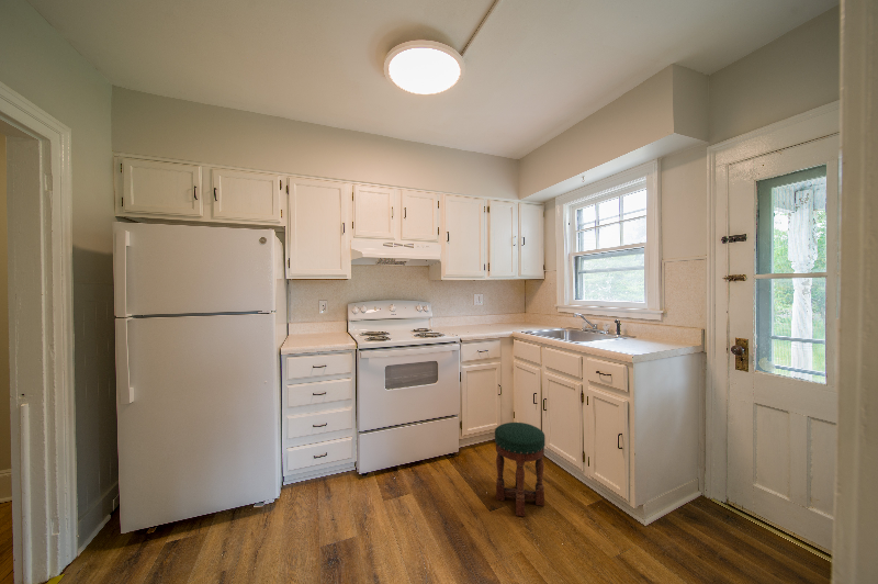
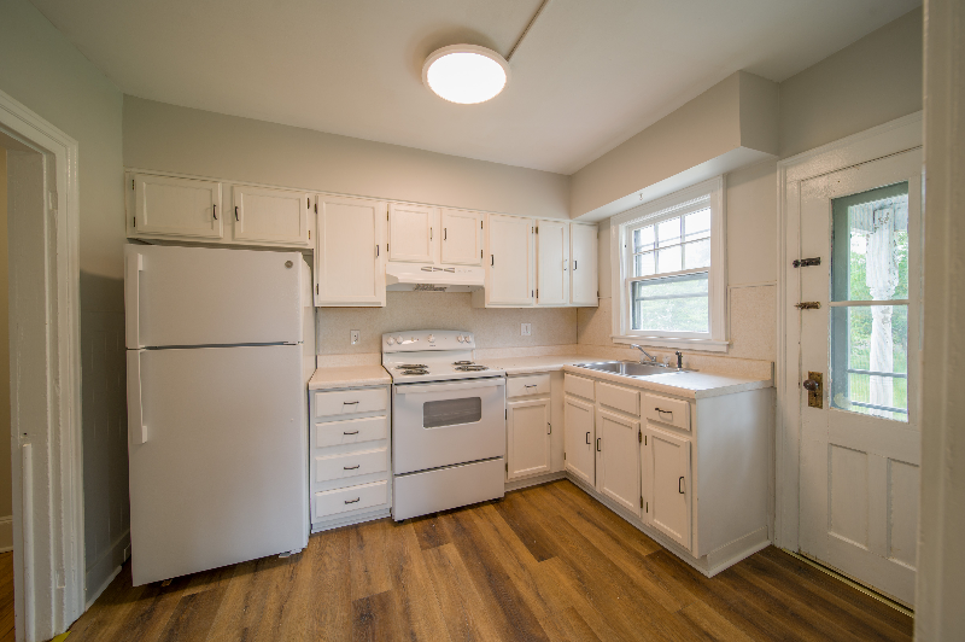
- stool (519, 463)
